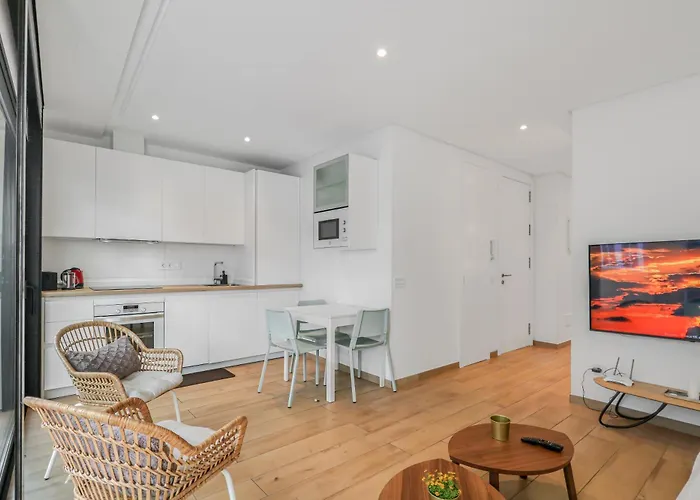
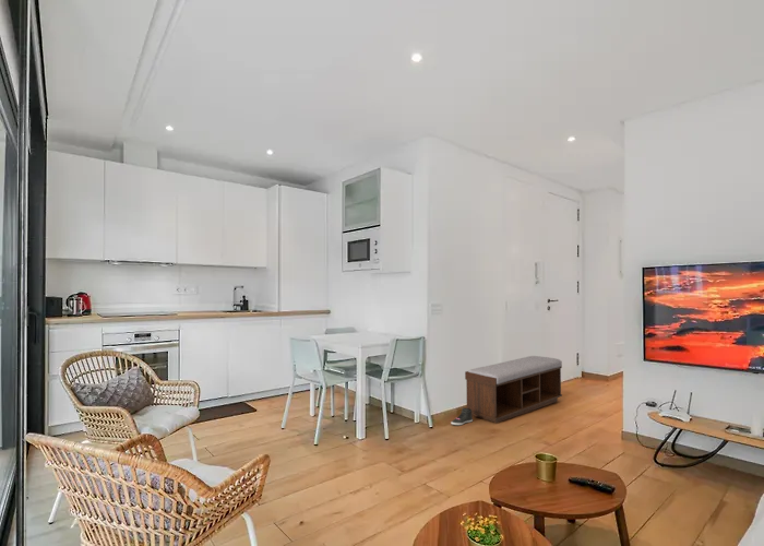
+ sneaker (461, 415)
+ bench (516, 385)
